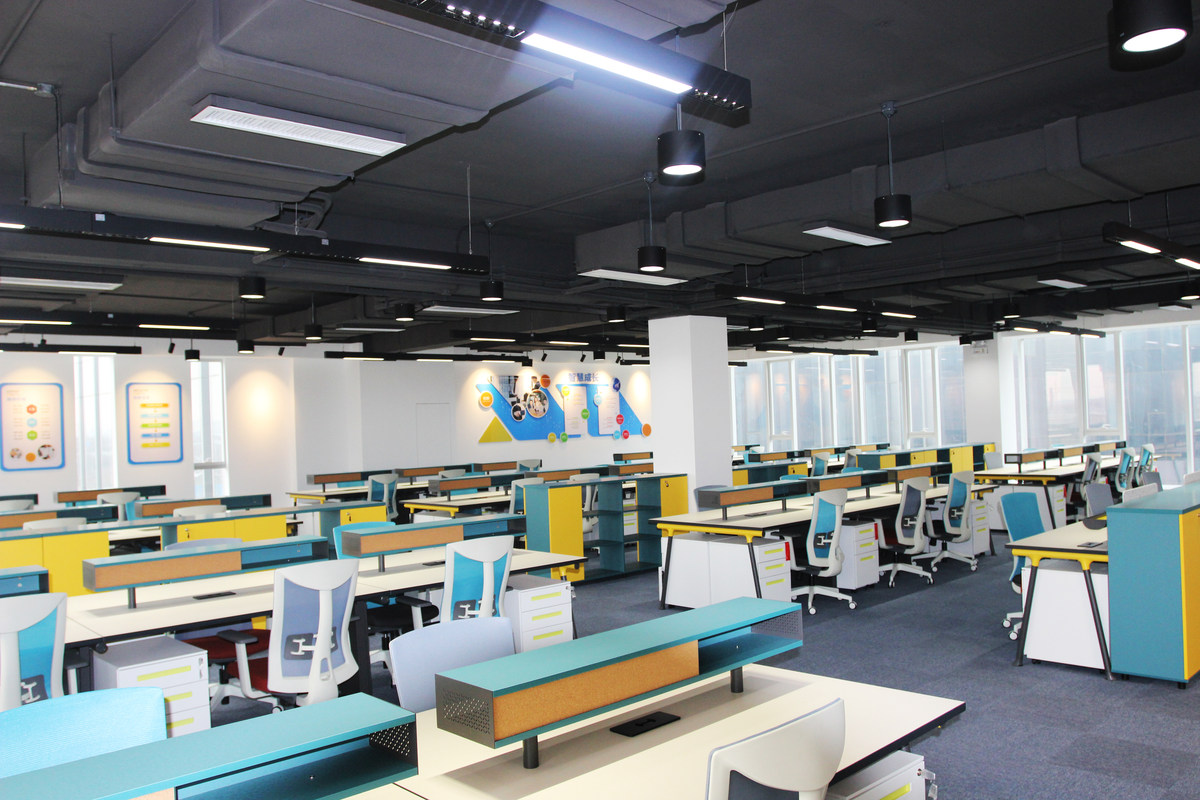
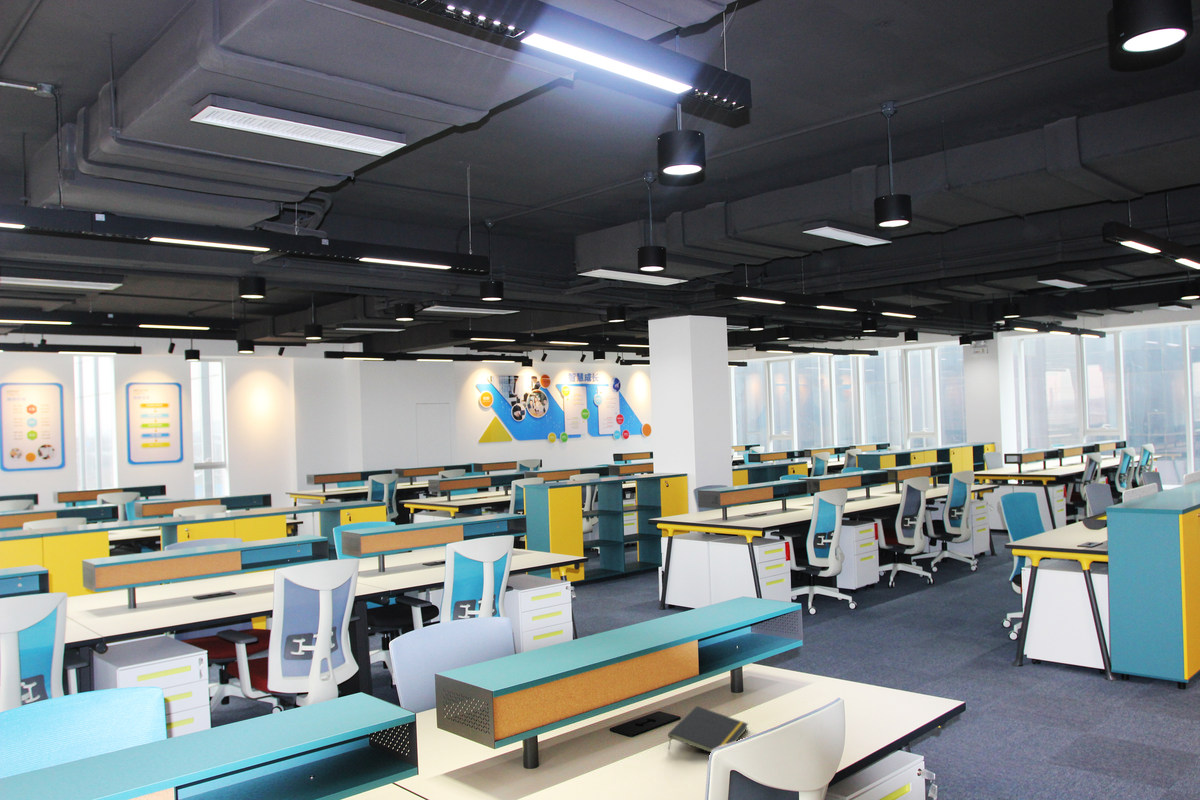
+ notepad (709, 730)
